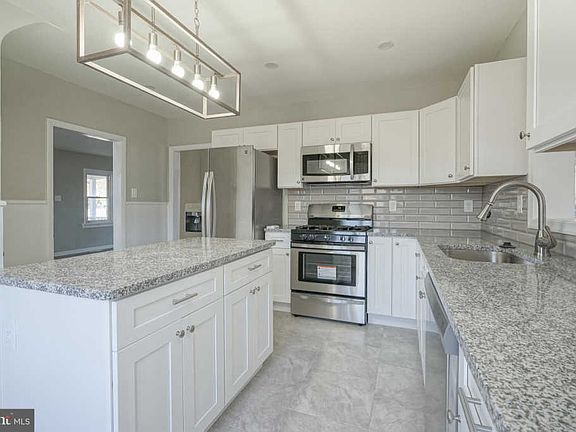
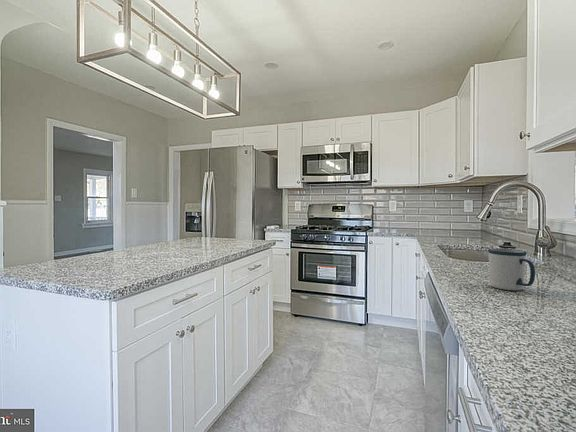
+ mug (508, 269)
